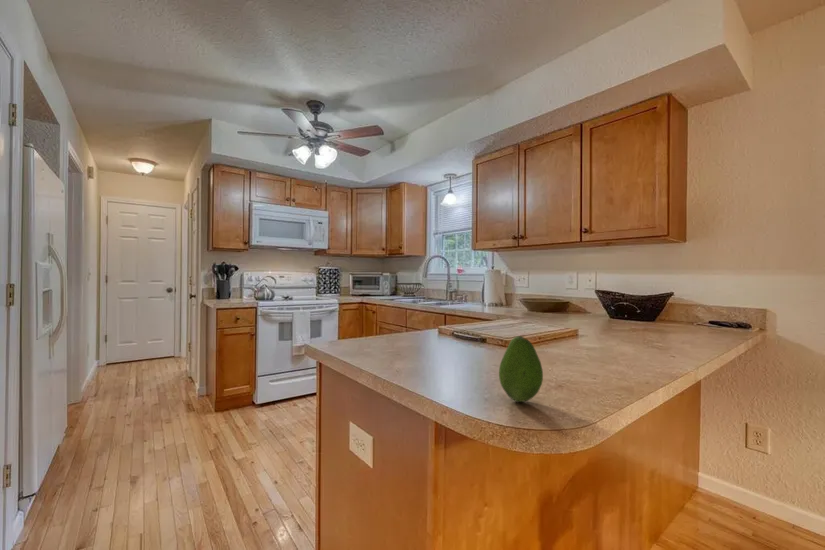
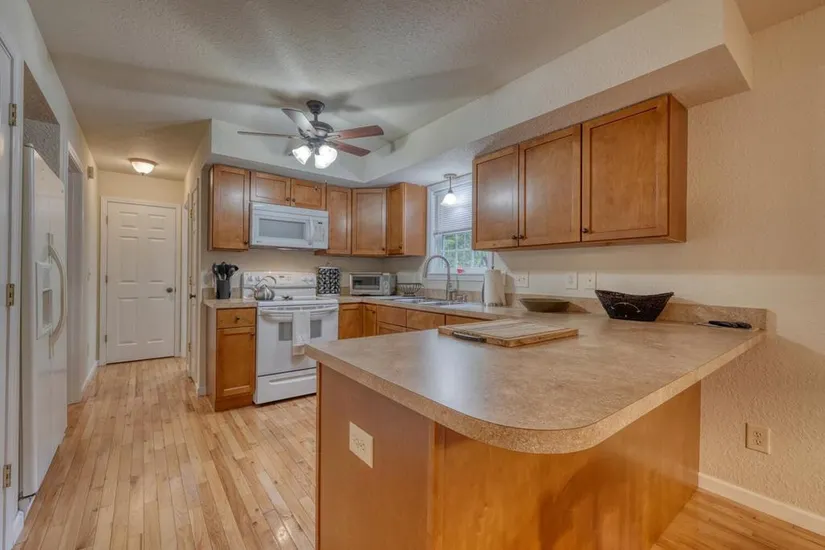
- fruit (520, 368)
